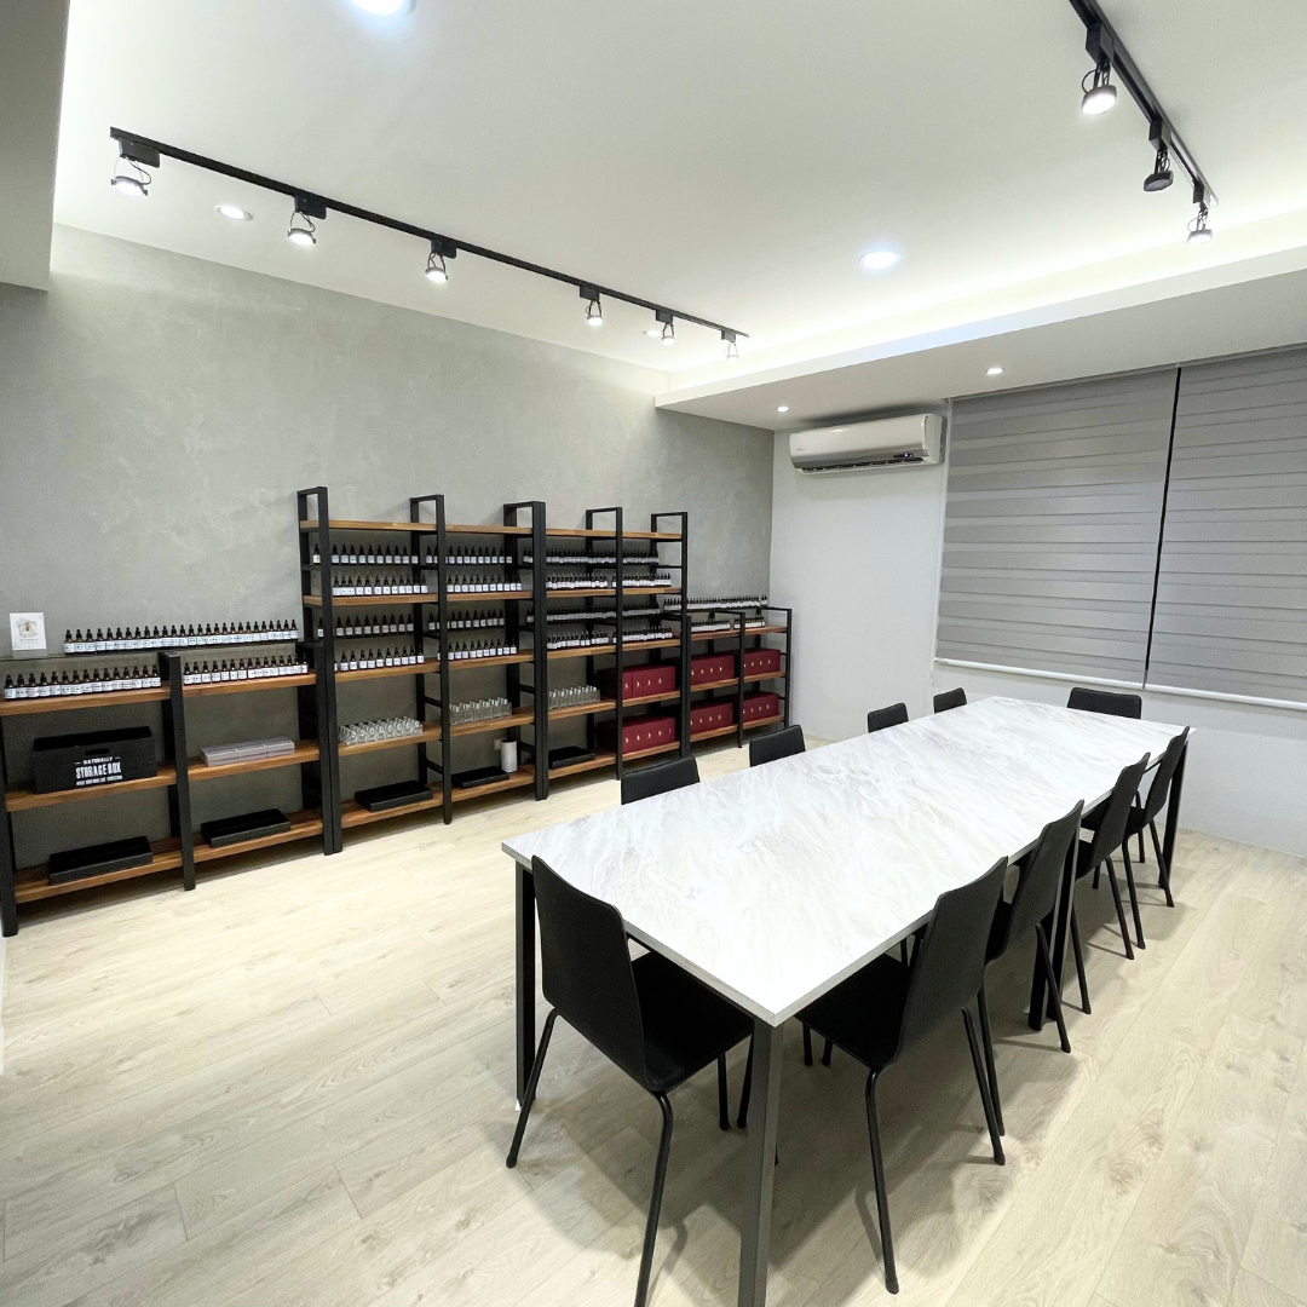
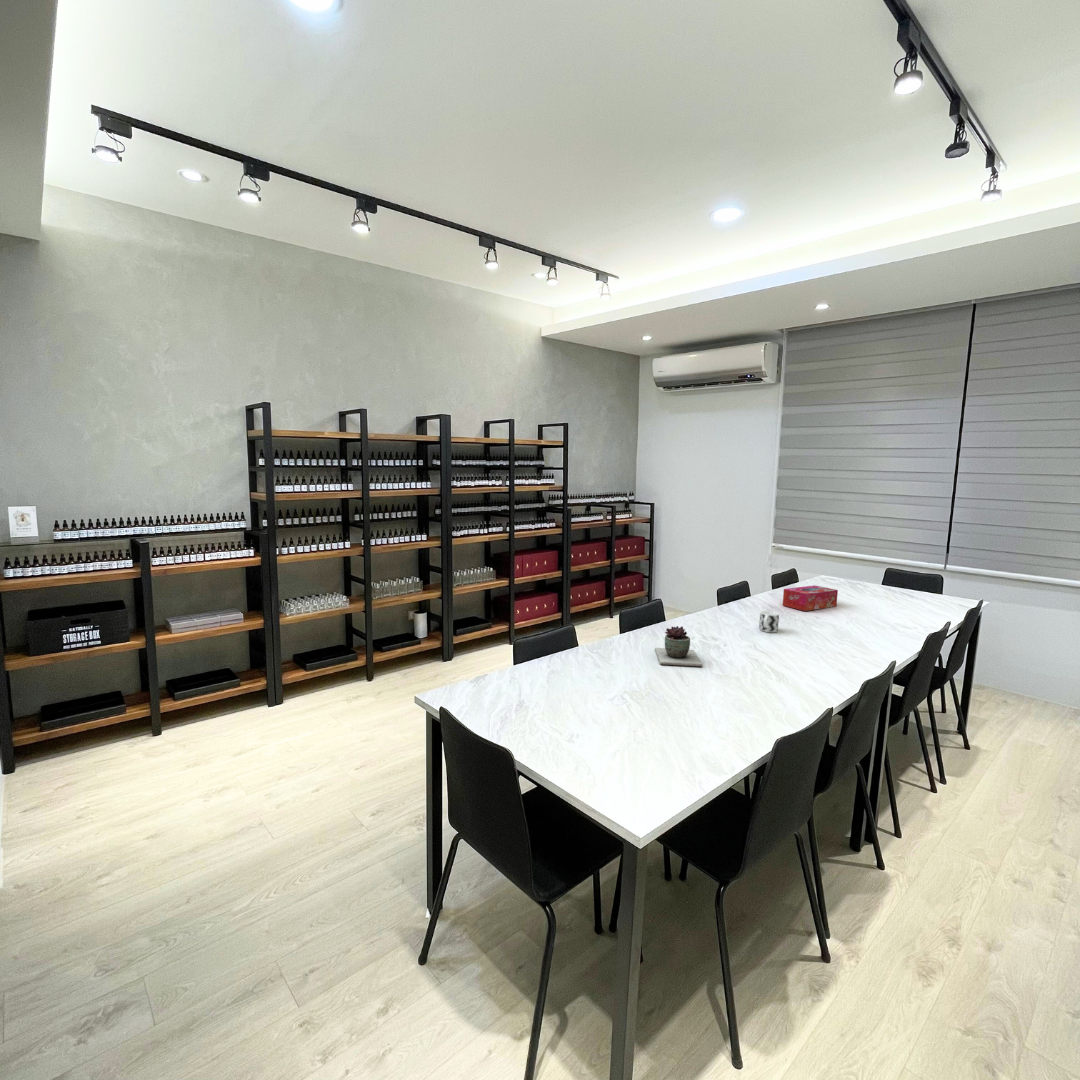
+ tissue box (810, 597)
+ succulent plant (678, 641)
+ cup (768, 622)
